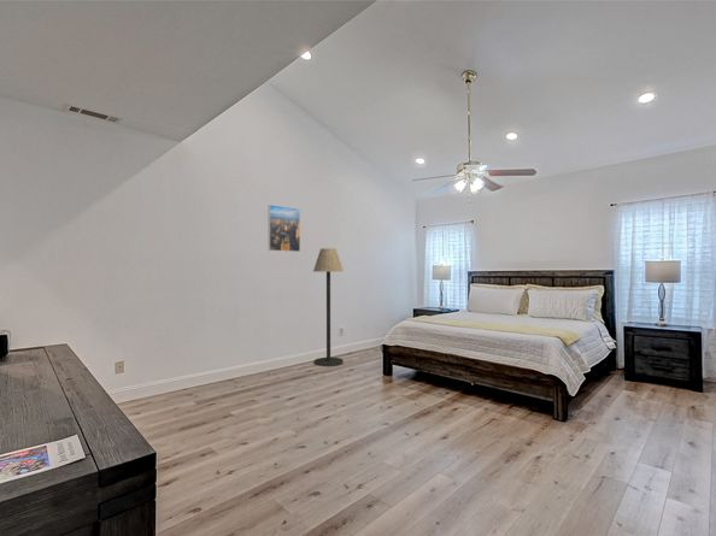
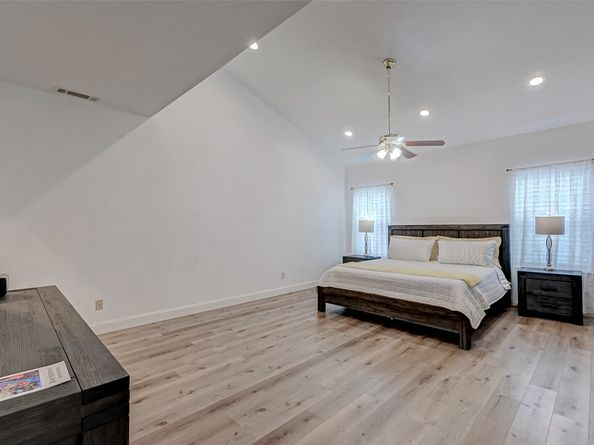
- floor lamp (328, 305)
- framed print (284, 229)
